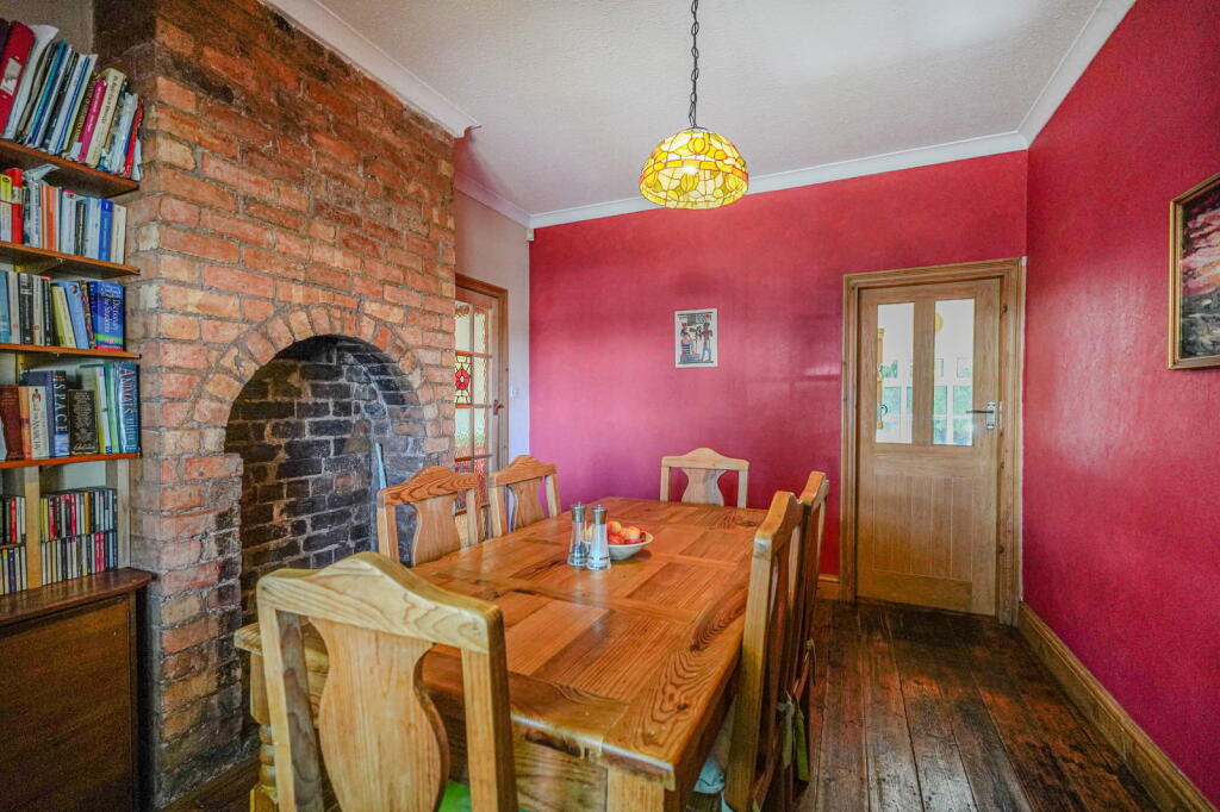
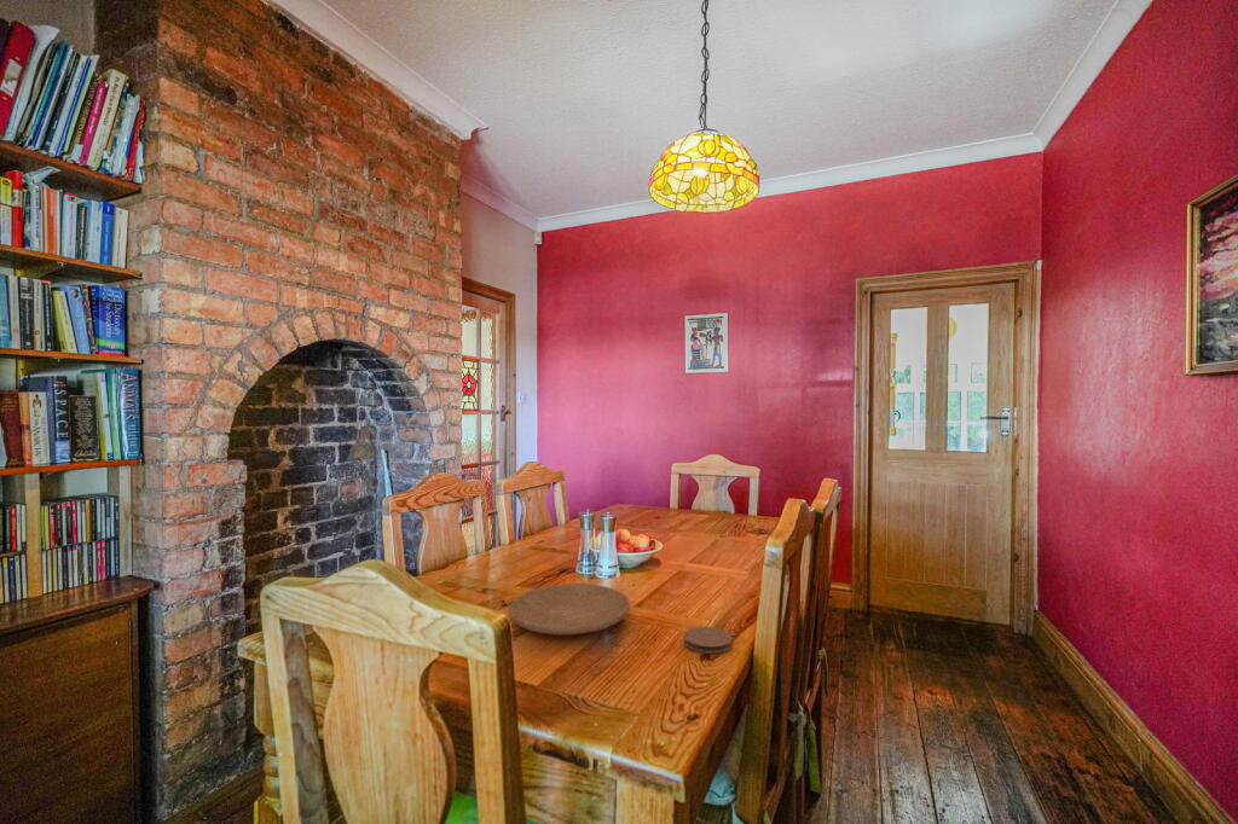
+ plate (569, 613)
+ coaster (707, 639)
